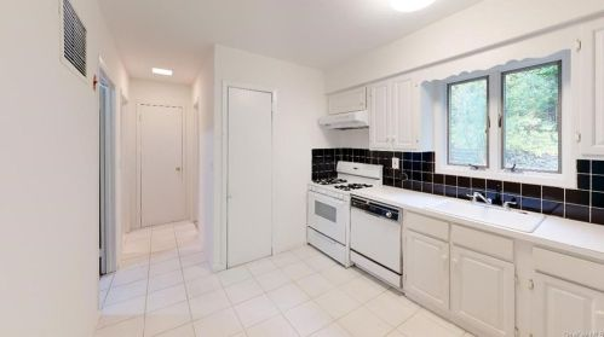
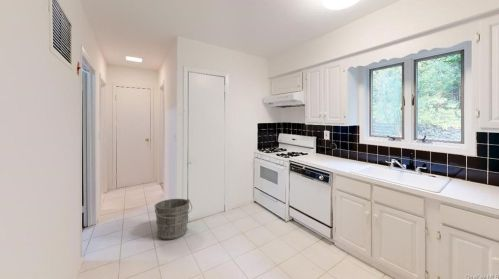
+ bucket (172, 217)
